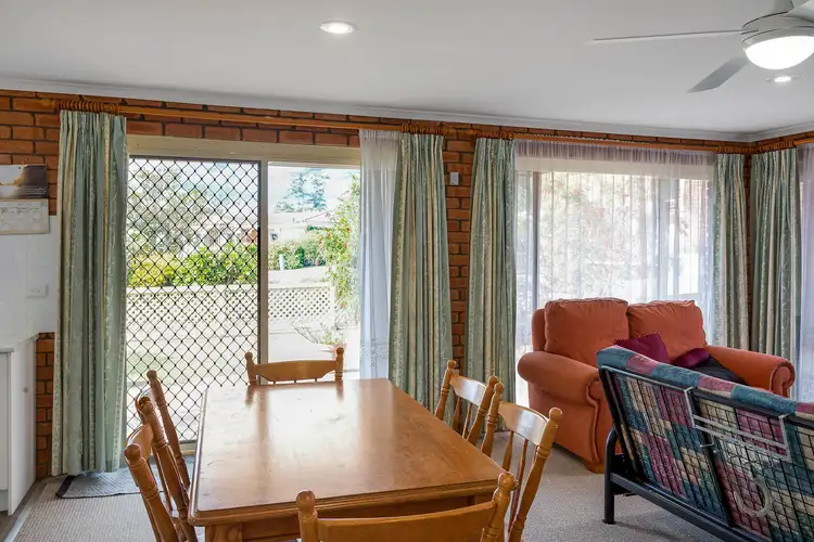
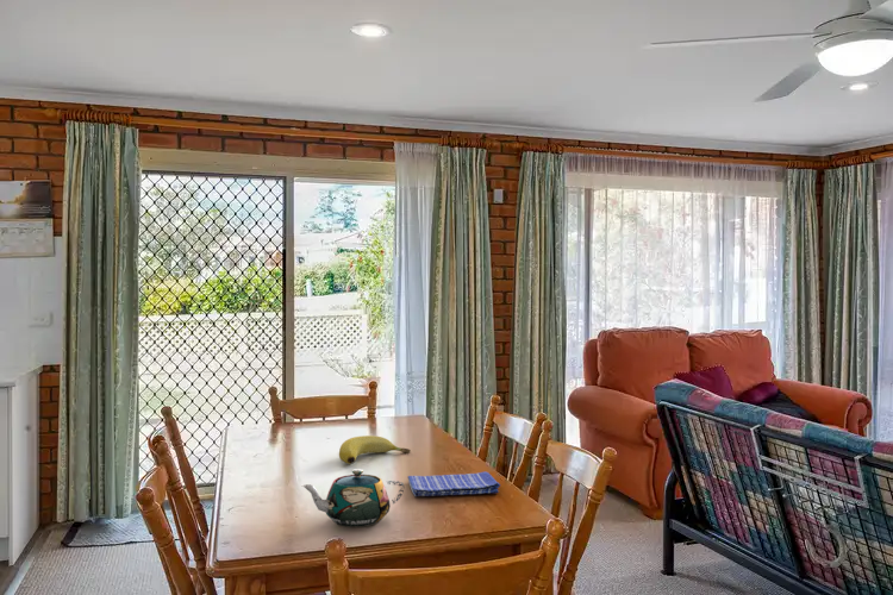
+ banana (373, 449)
+ dish towel (452, 482)
+ teapot (354, 495)
